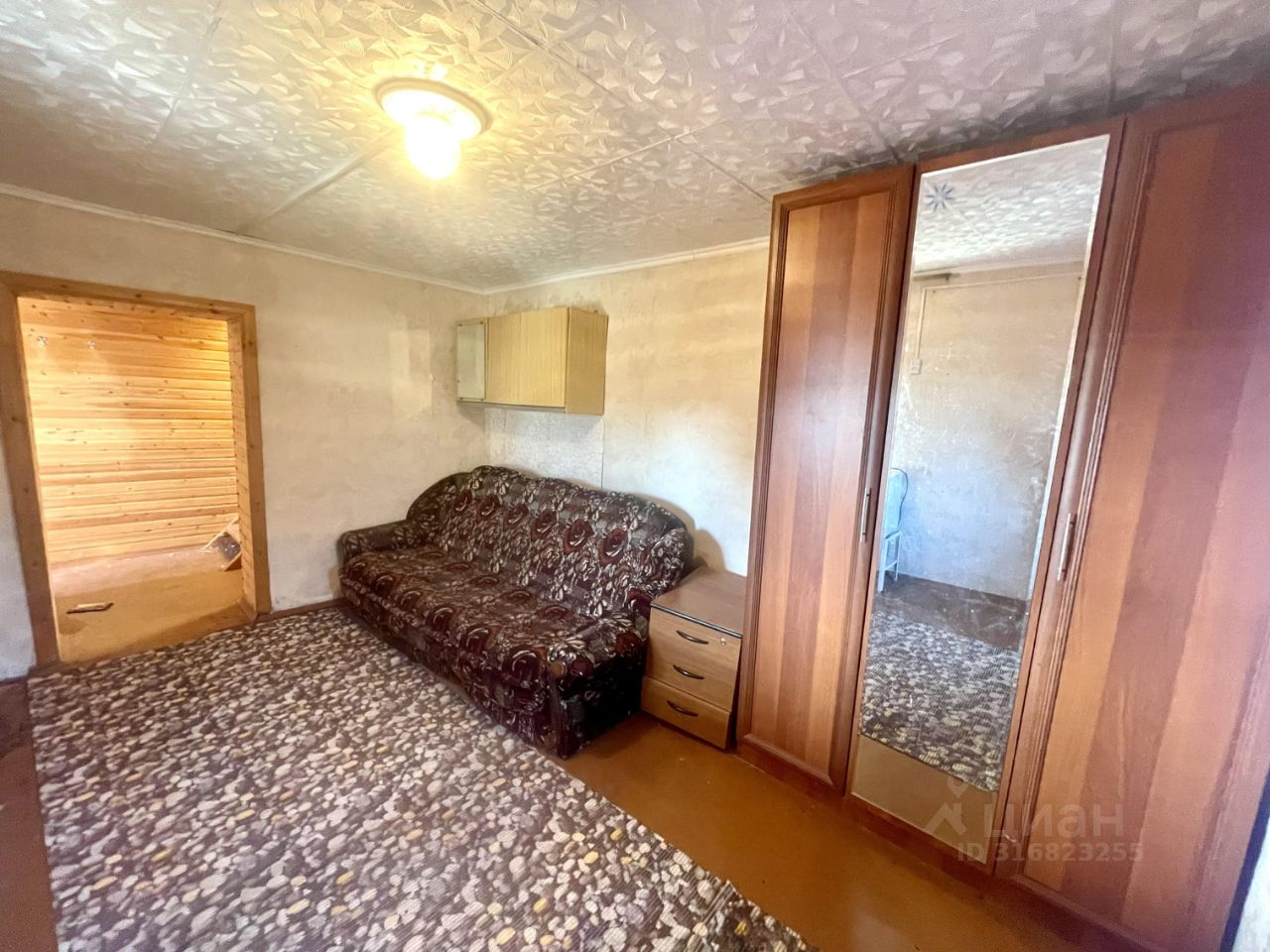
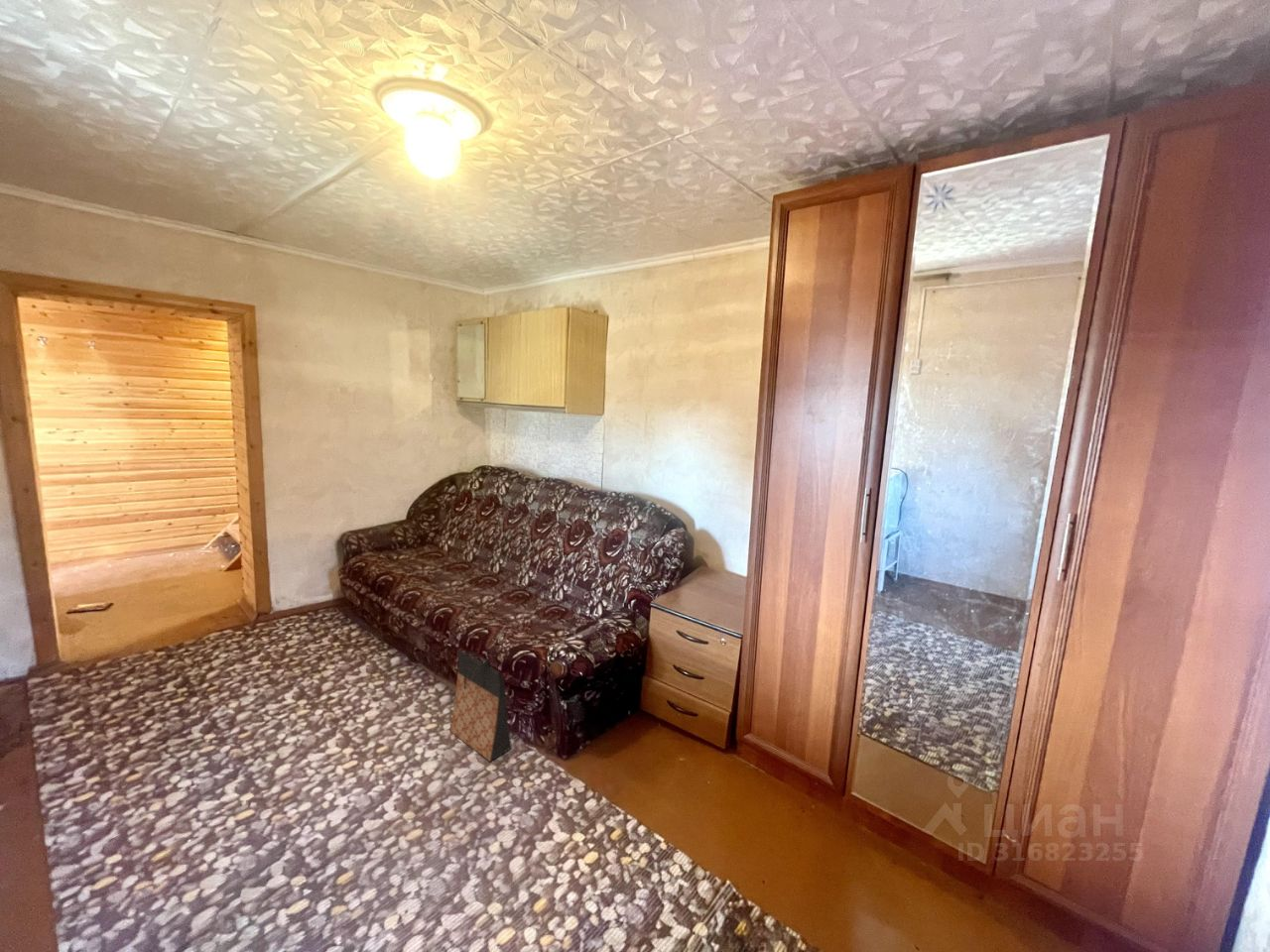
+ bag (478, 697)
